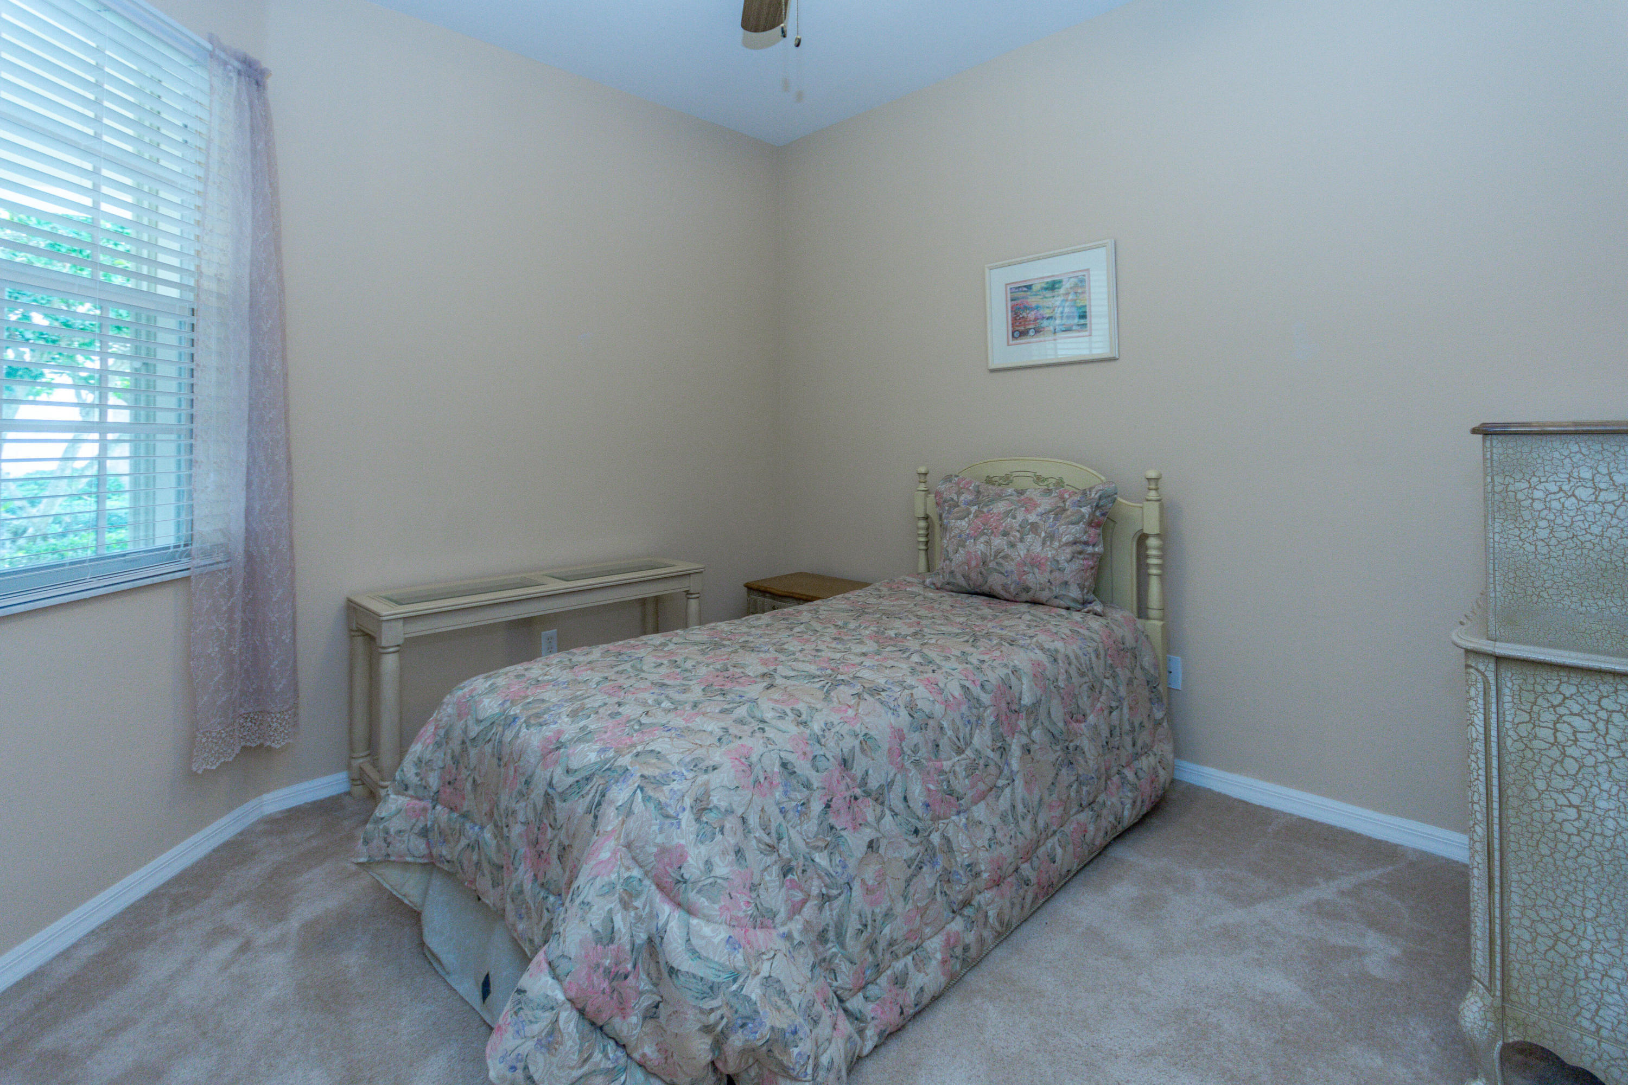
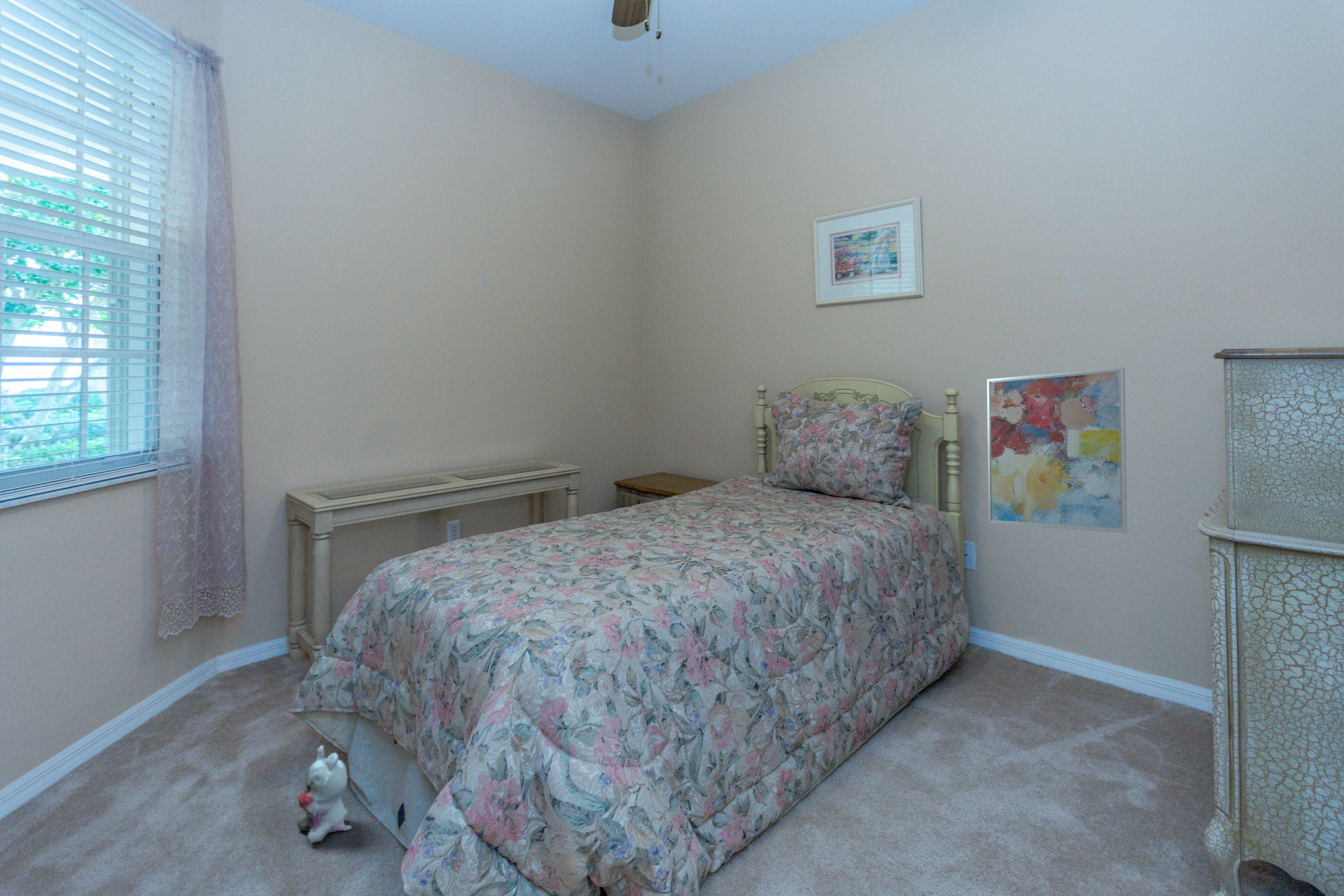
+ plush toy (324, 789)
+ wall art (1052, 451)
